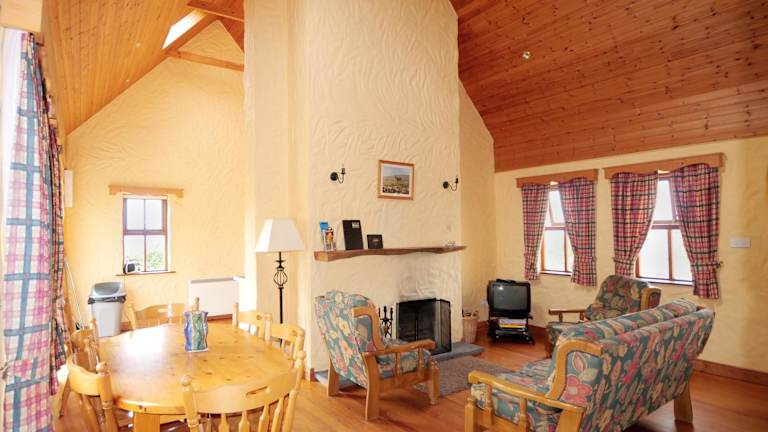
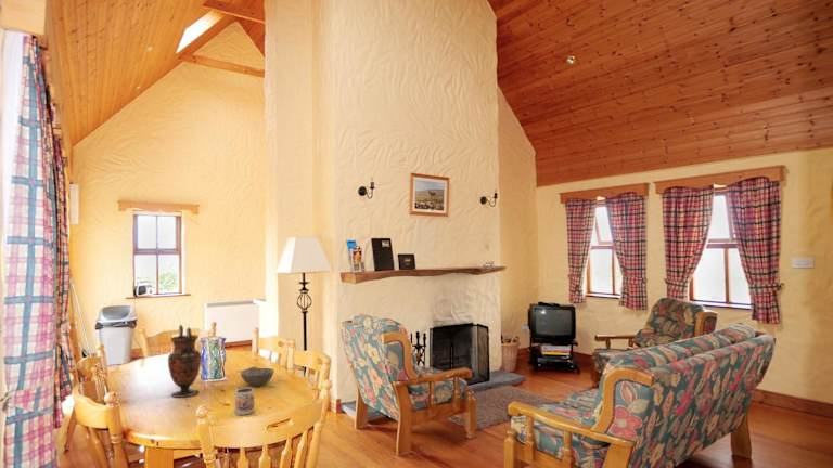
+ vase (184, 360)
+ bowl (257, 377)
+ mug (243, 400)
